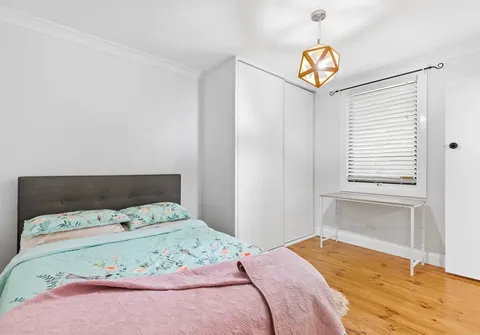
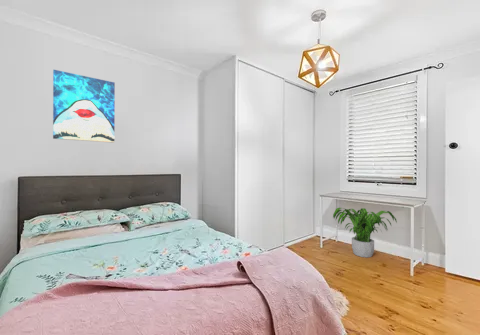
+ potted plant (364, 231)
+ wall art (85, 108)
